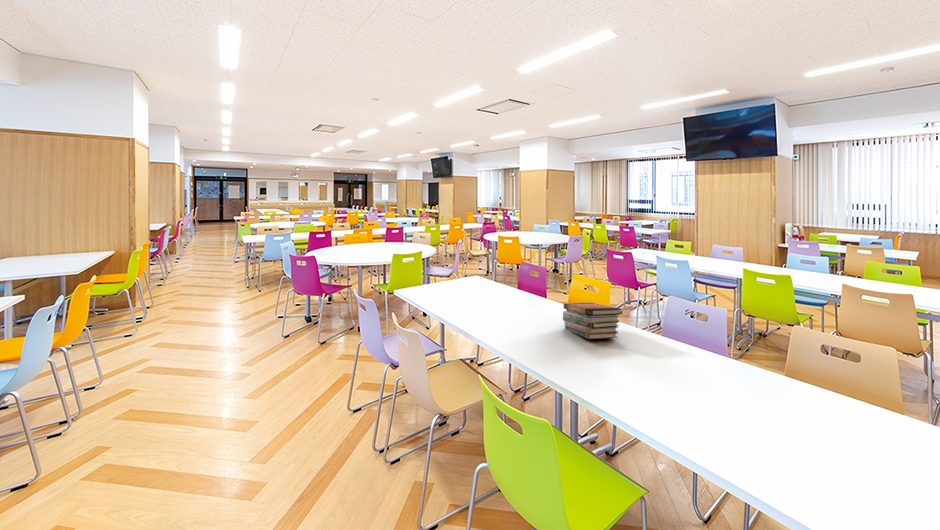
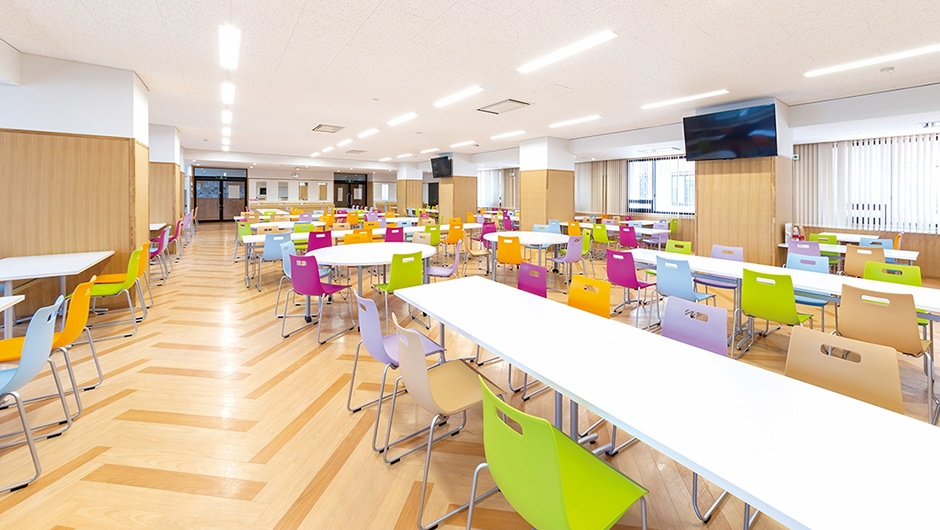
- book stack (590, 319)
